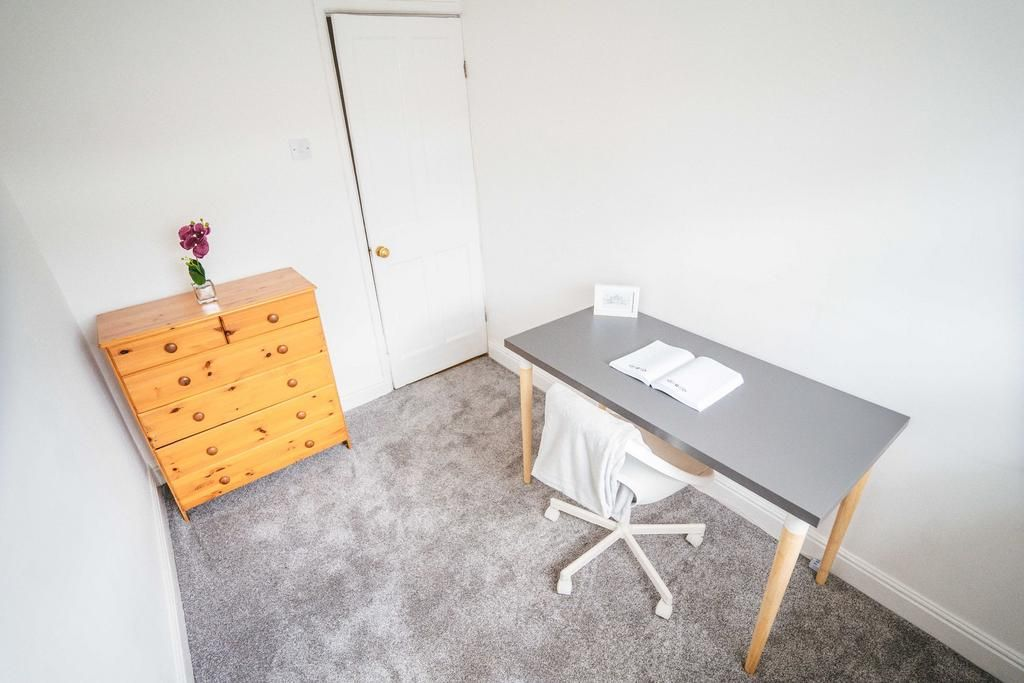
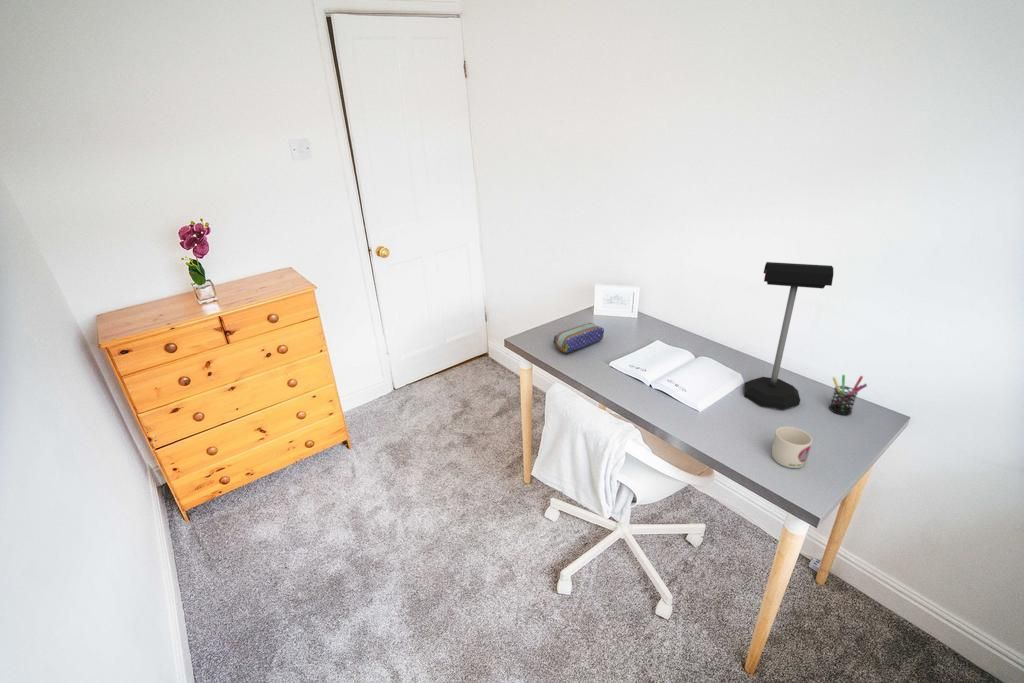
+ pencil case (578, 336)
+ pen holder (845, 392)
+ mug (792, 444)
+ mailbox (784, 334)
